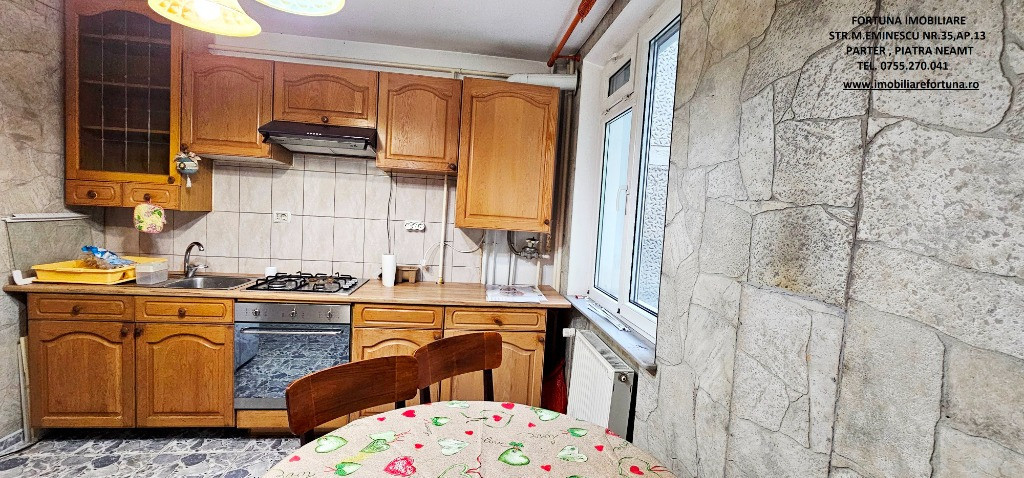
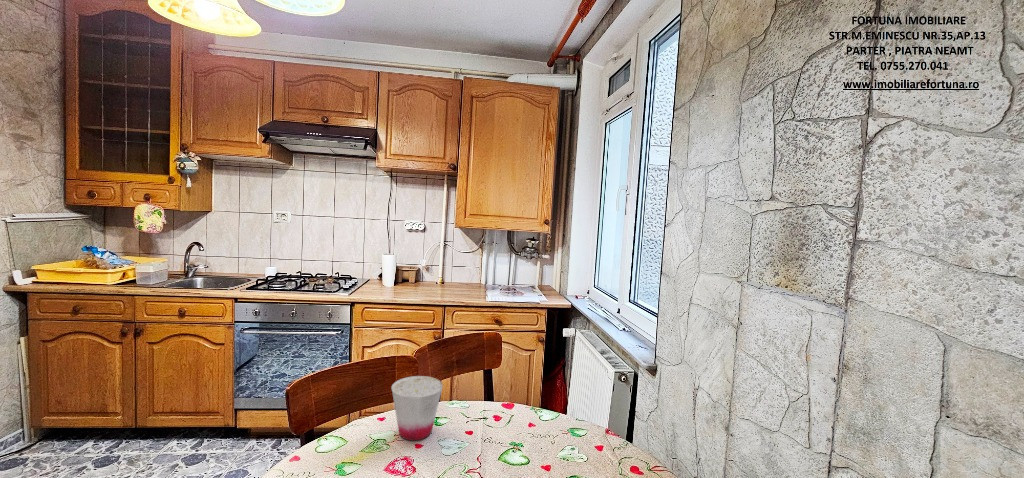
+ cup (416, 409)
